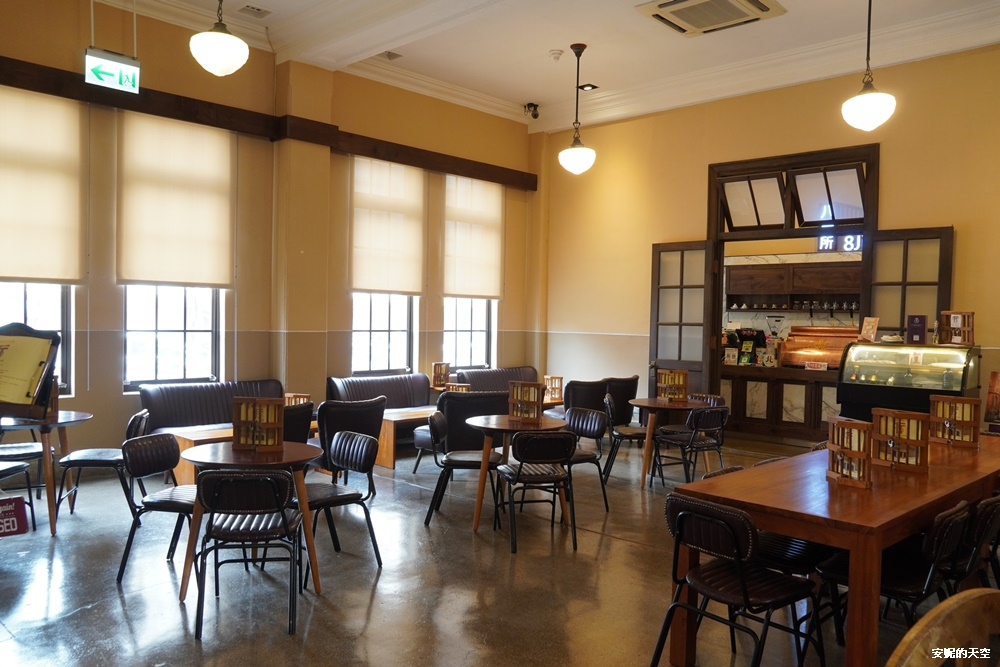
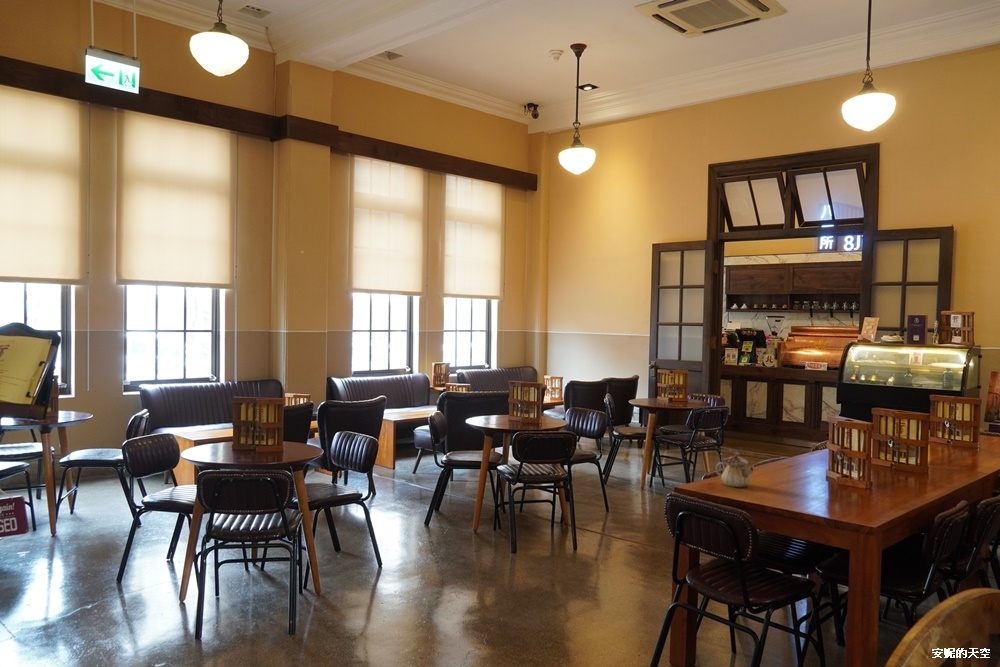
+ teapot (734, 467)
